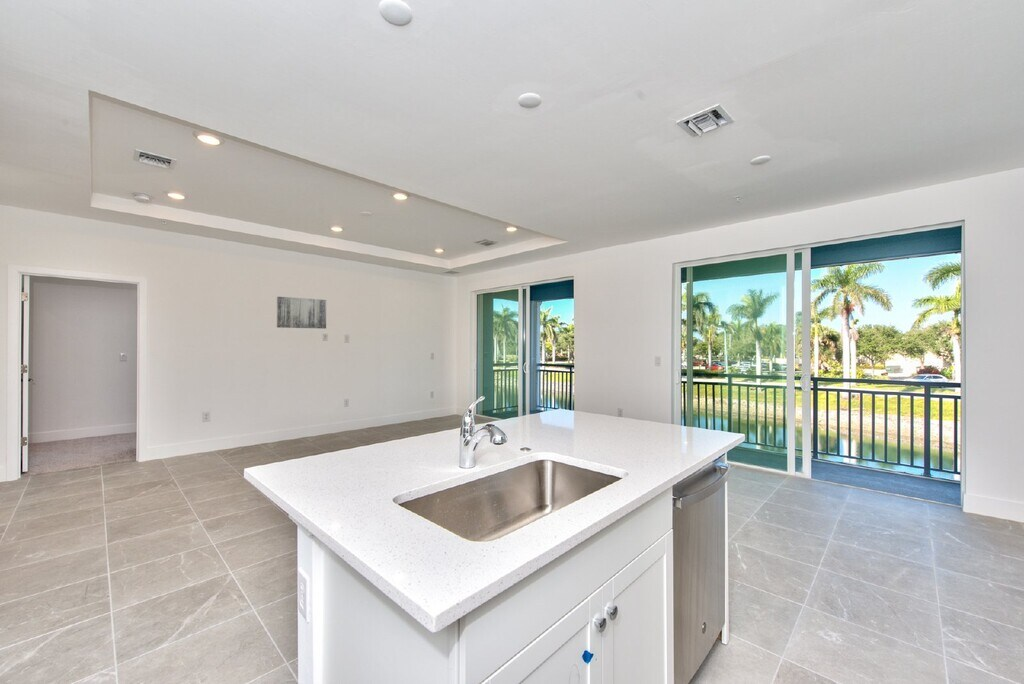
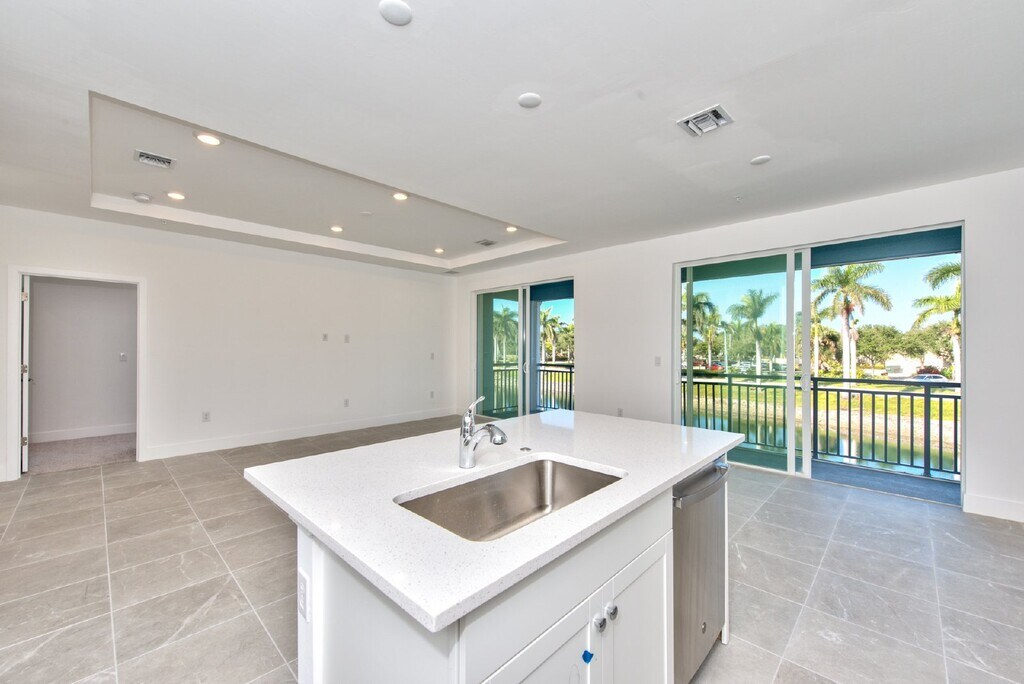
- wall art (302, 313)
